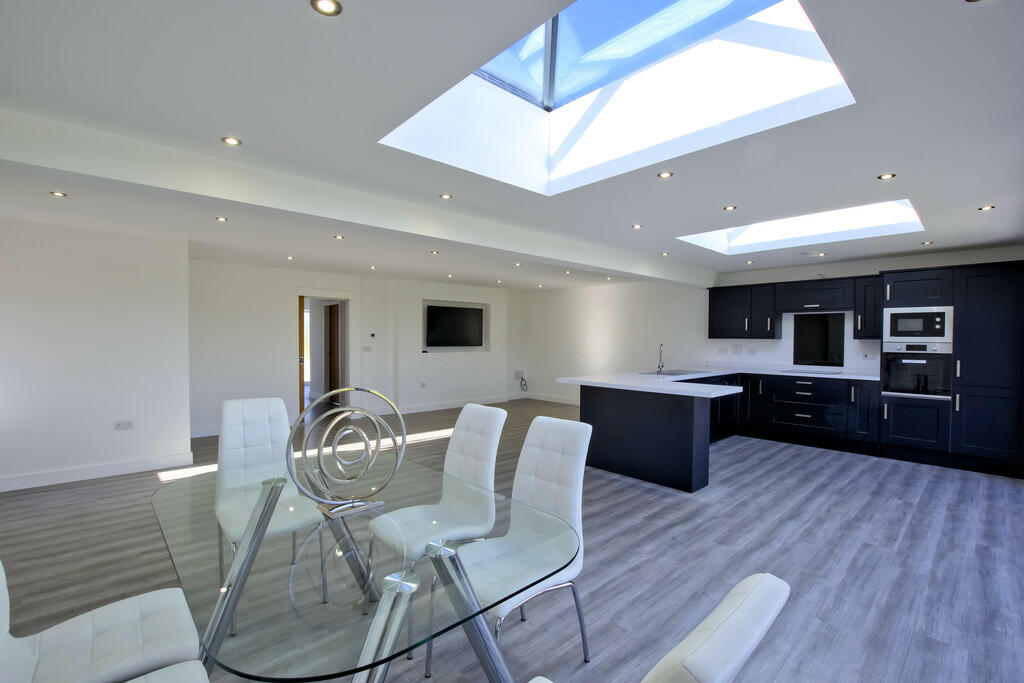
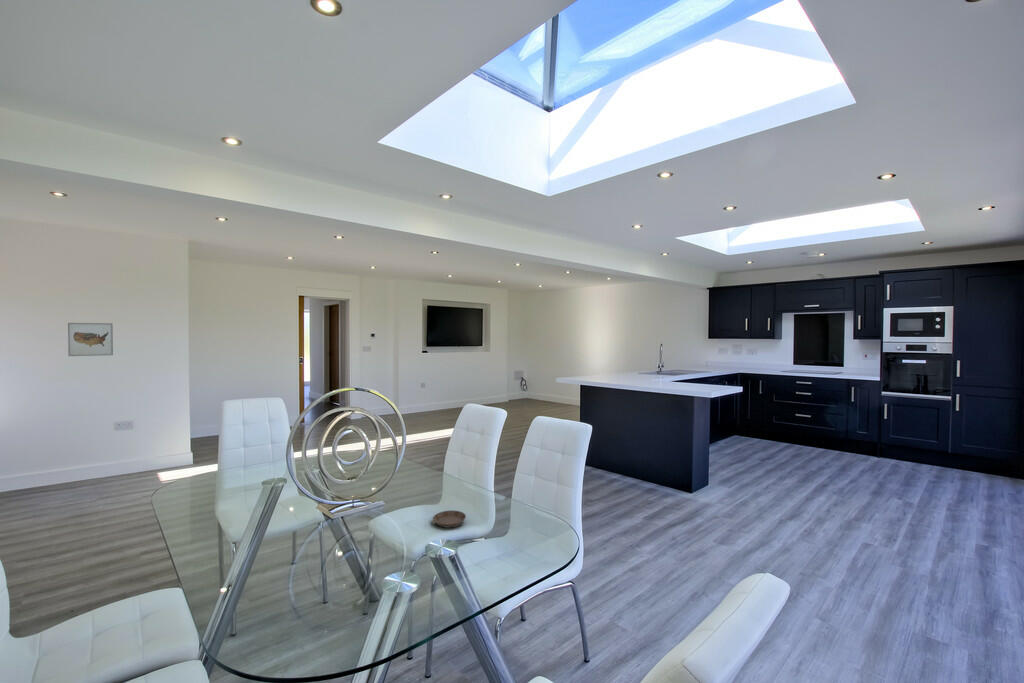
+ wall art (91, 339)
+ saucer (449, 519)
